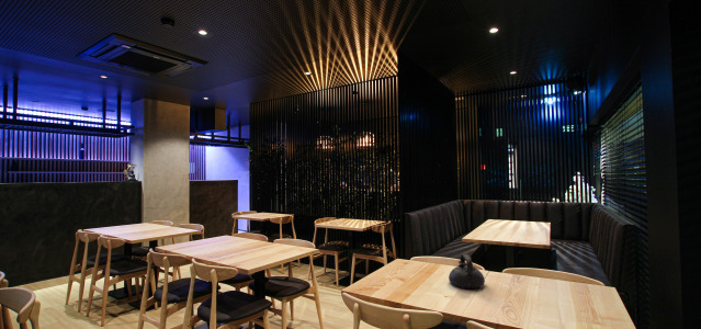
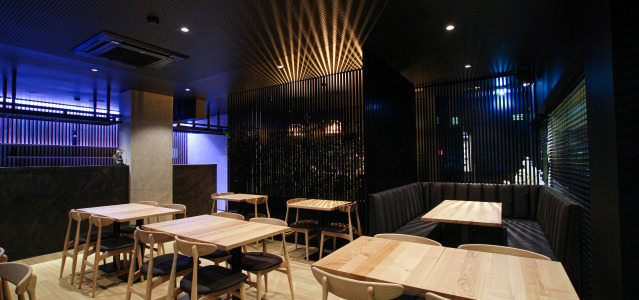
- teapot (466, 268)
